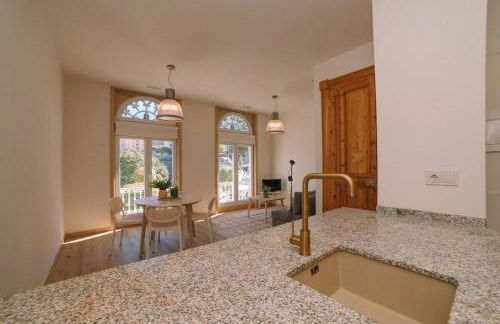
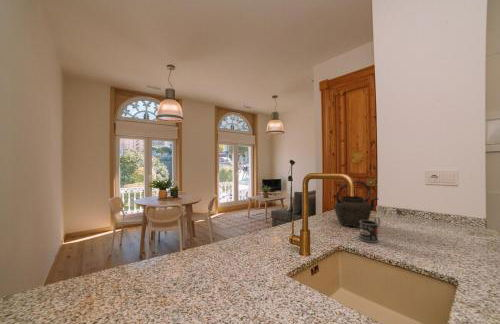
+ kettle (357, 202)
+ mug (371, 228)
